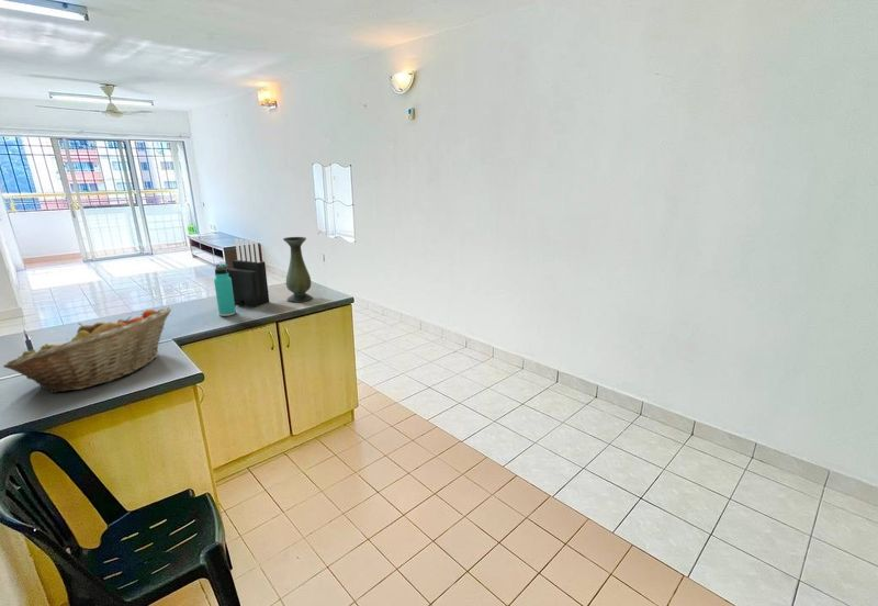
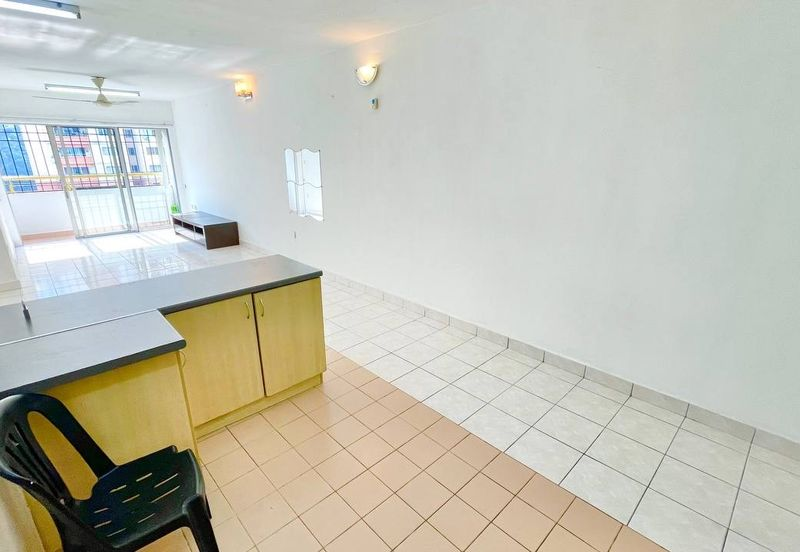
- vase (297, 269)
- fruit basket (100, 344)
- thermos bottle (224, 289)
- knife block (244, 272)
